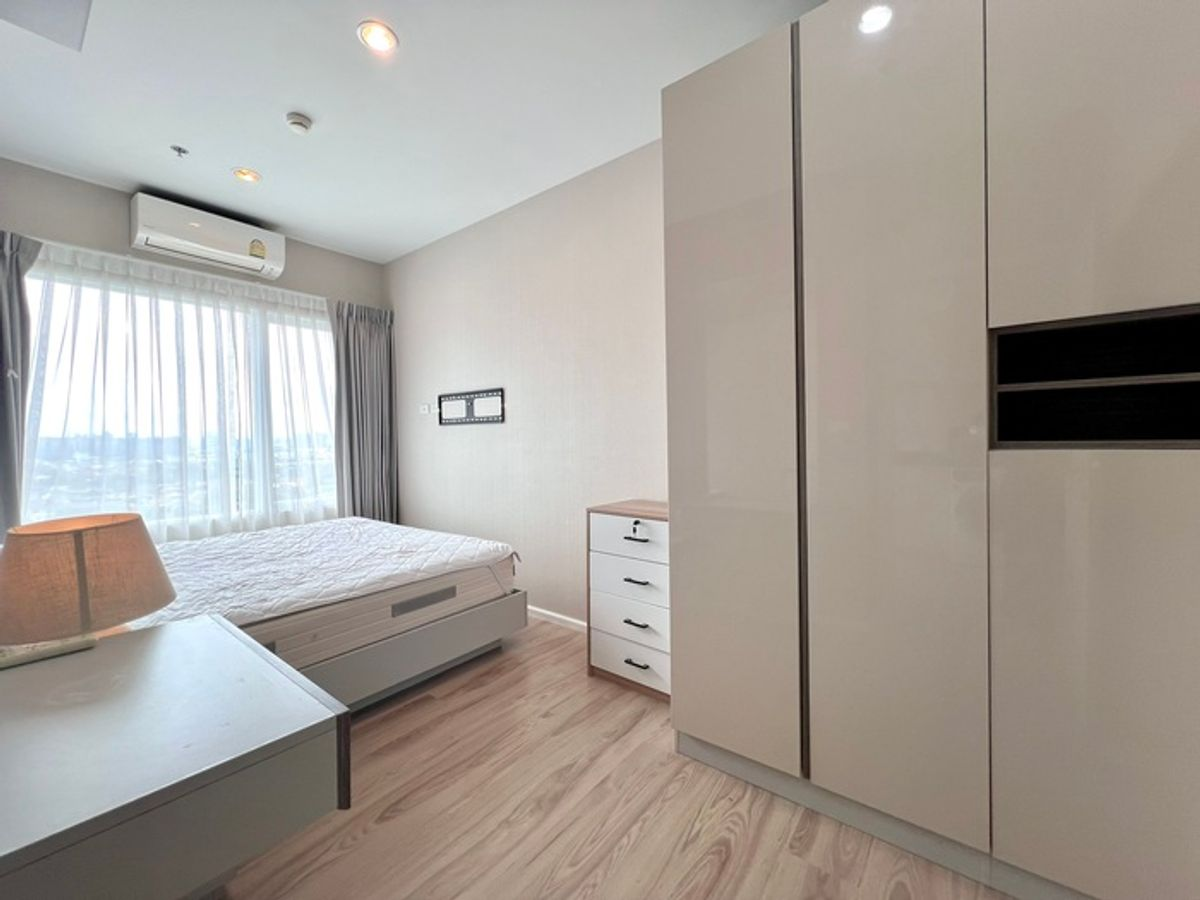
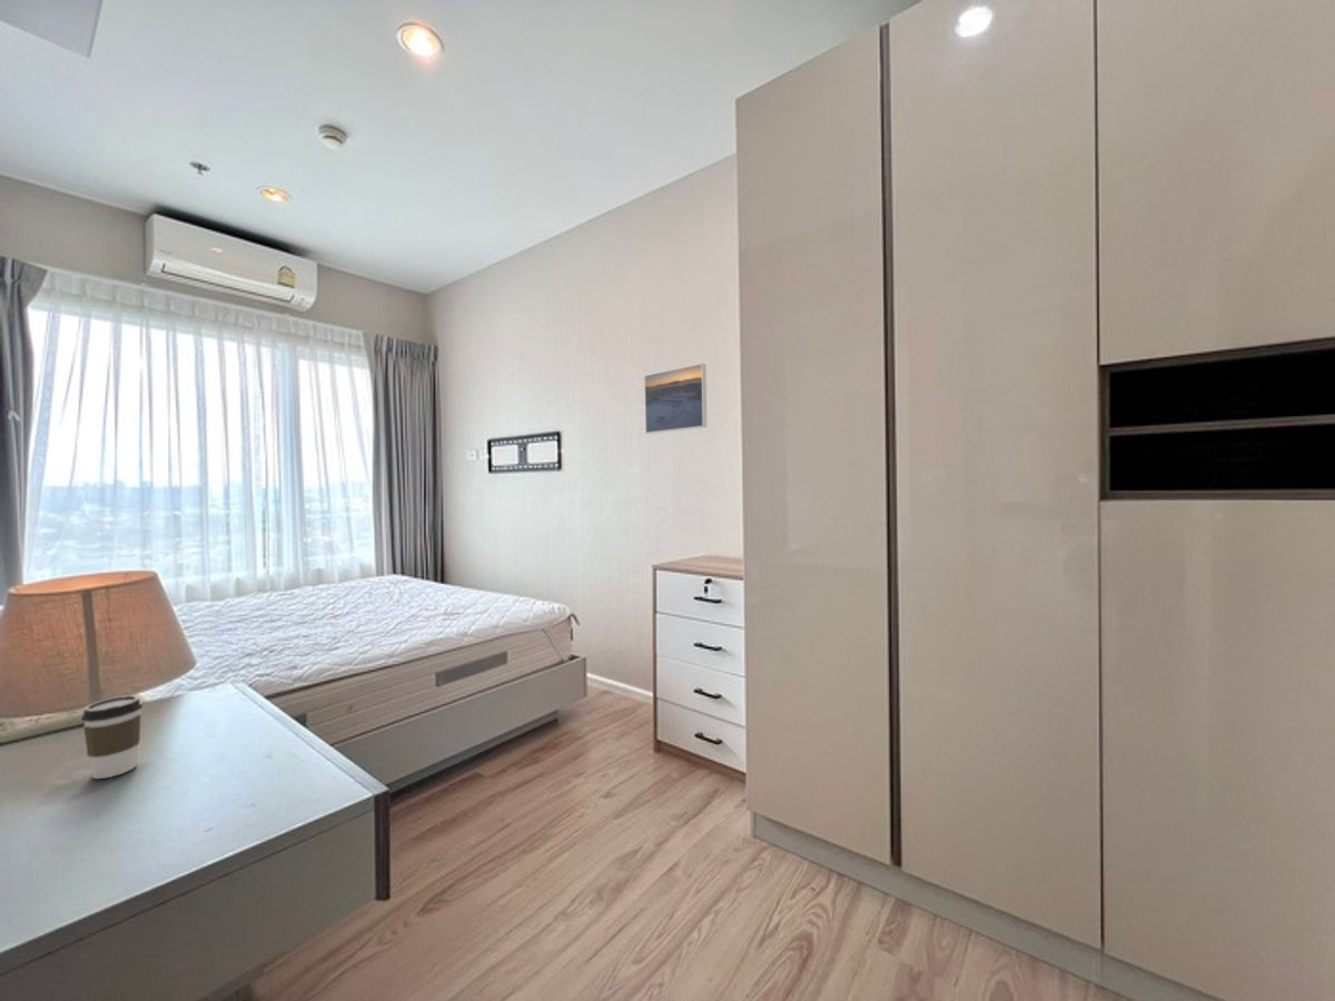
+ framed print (674, 399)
+ coffee cup (113, 736)
